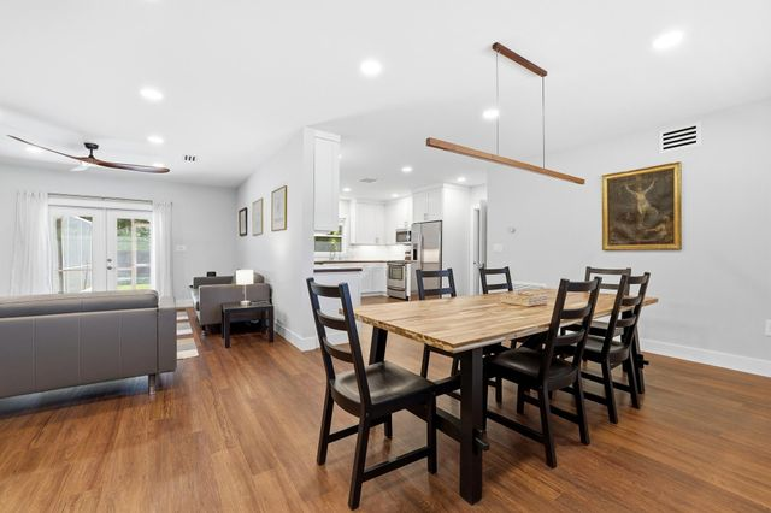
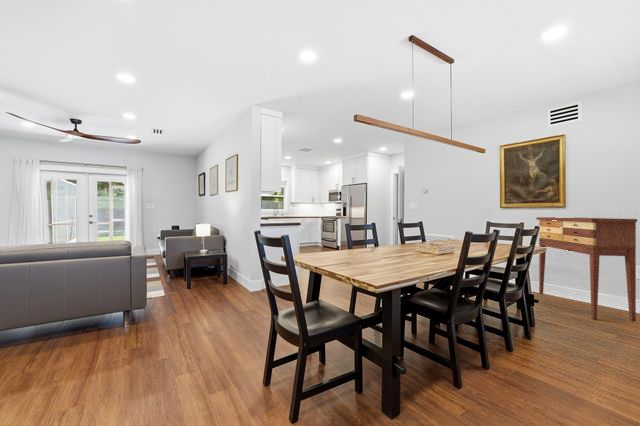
+ console table (579, 252)
